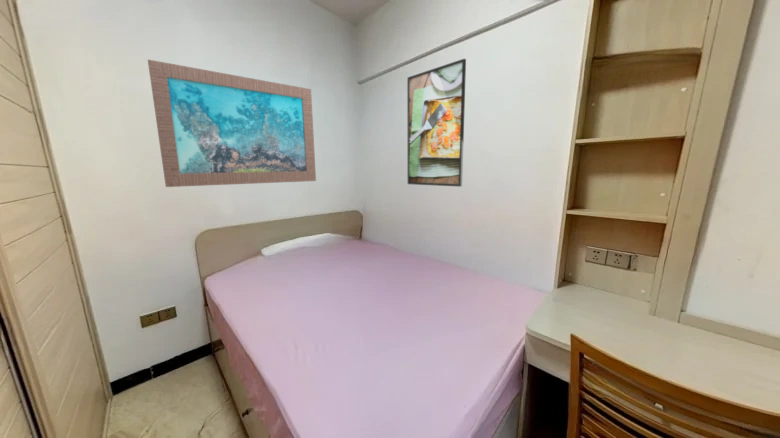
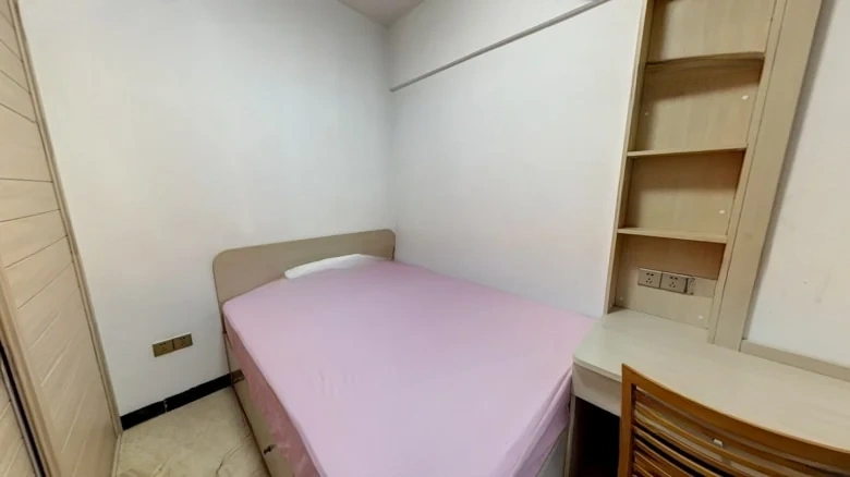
- wall art (247, 131)
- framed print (433, 129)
